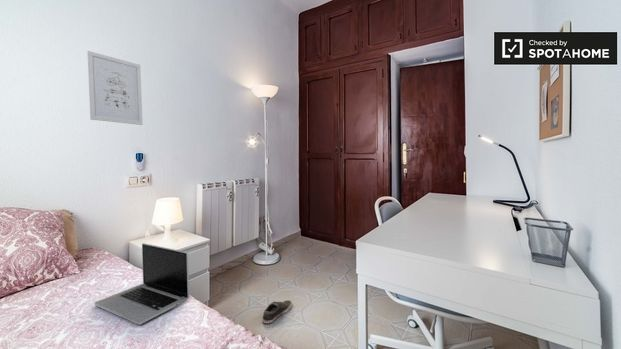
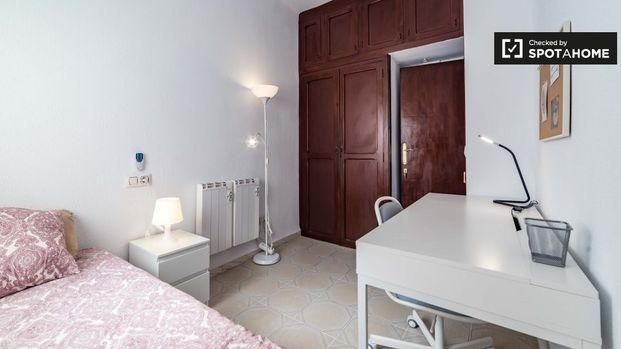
- shoe (277, 307)
- wall art (116, 90)
- laptop (143, 278)
